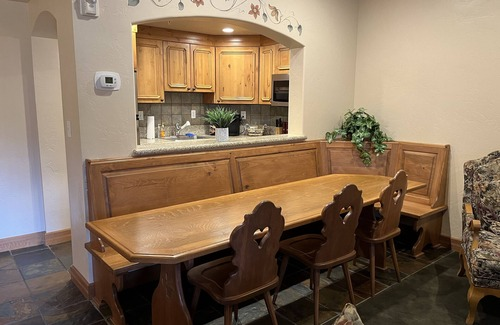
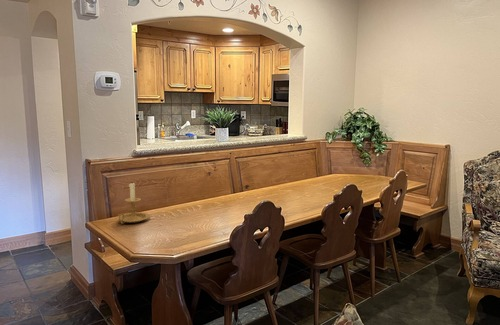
+ candle holder (132, 201)
